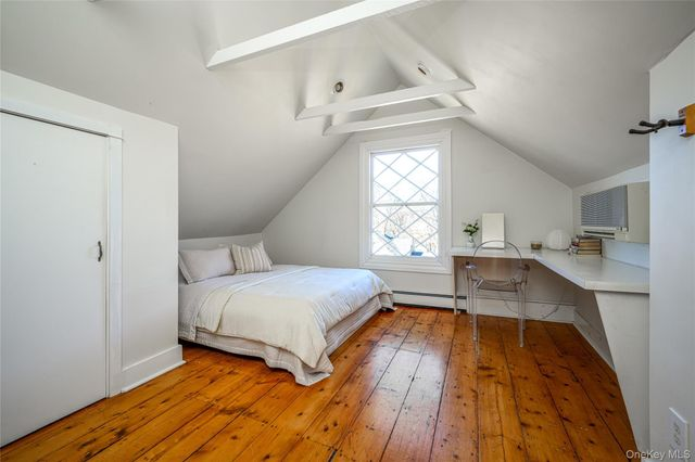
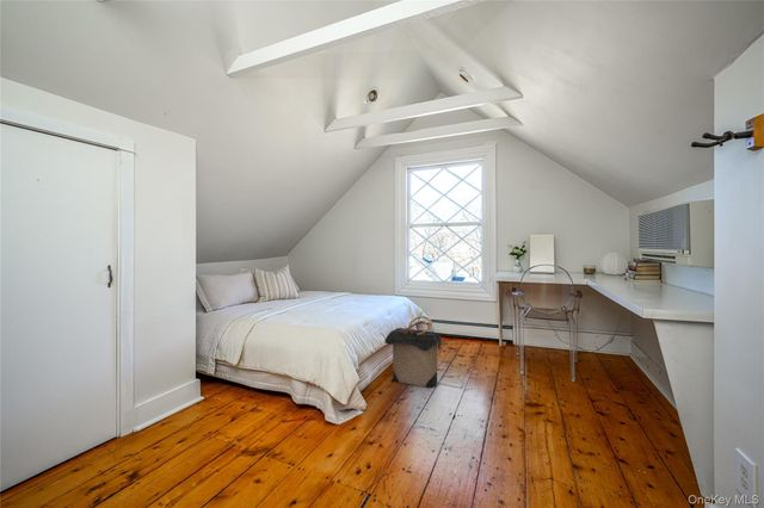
+ laundry hamper (413, 348)
